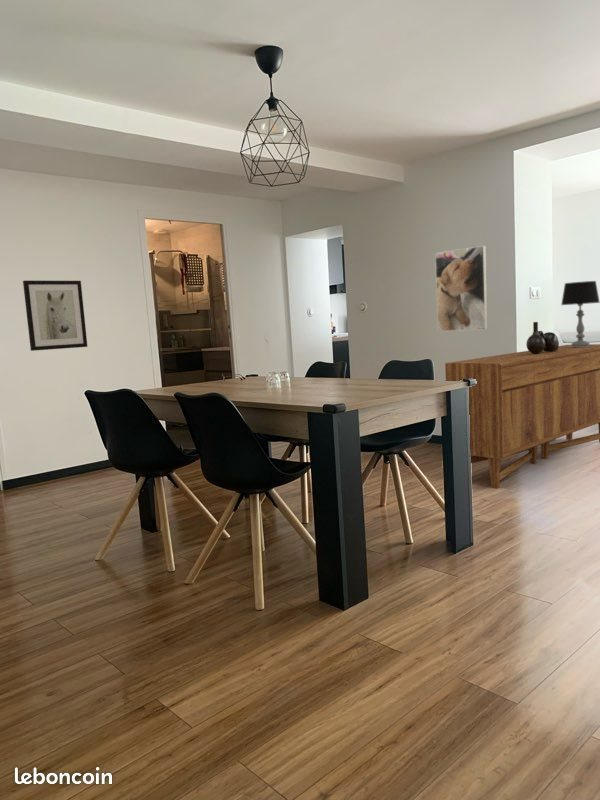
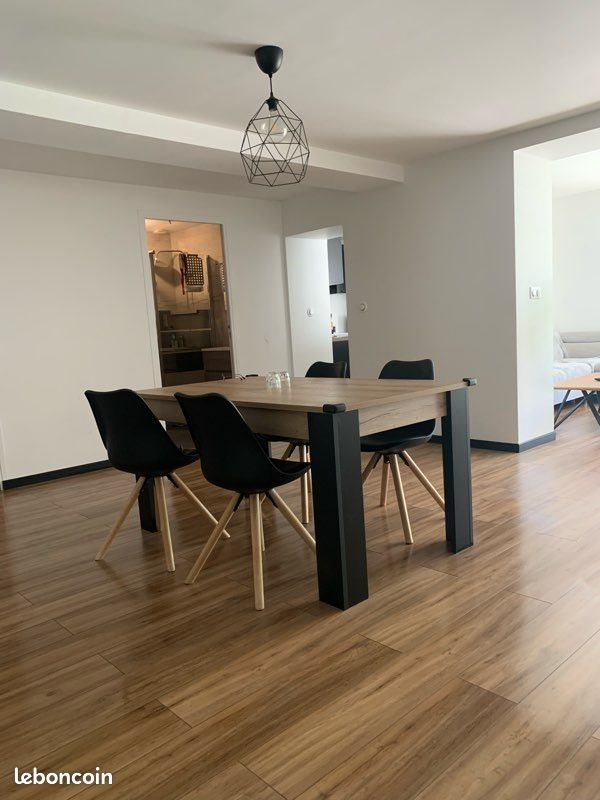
- wall art (56, 314)
- decorative vase (543, 336)
- table lamp (580, 314)
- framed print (460, 290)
- sideboard (539, 406)
